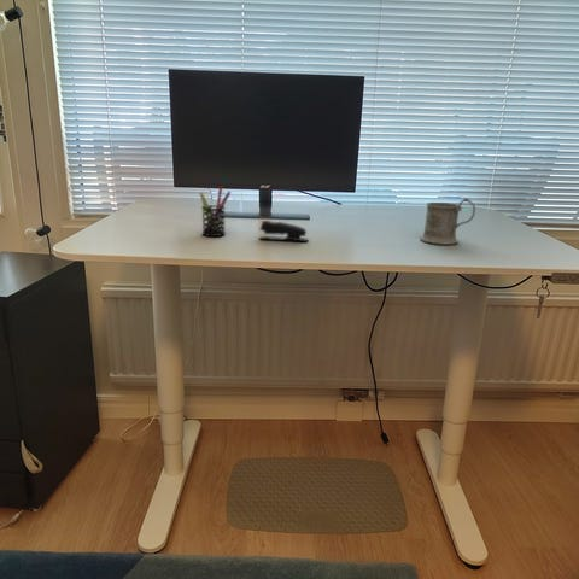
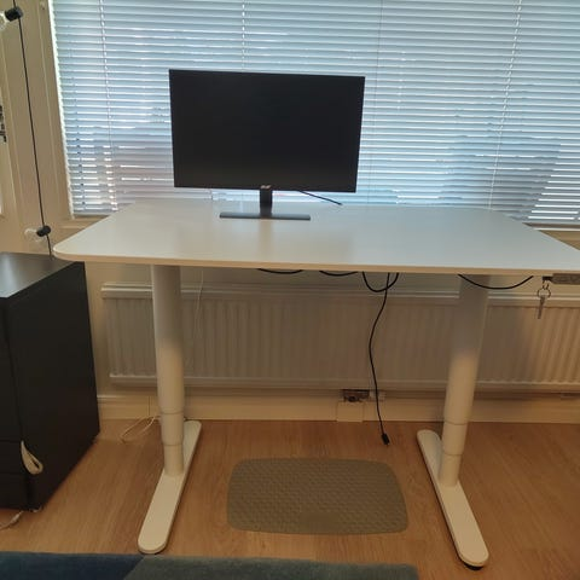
- pen holder (212, 210)
- stapler (283, 230)
- mug (449, 220)
